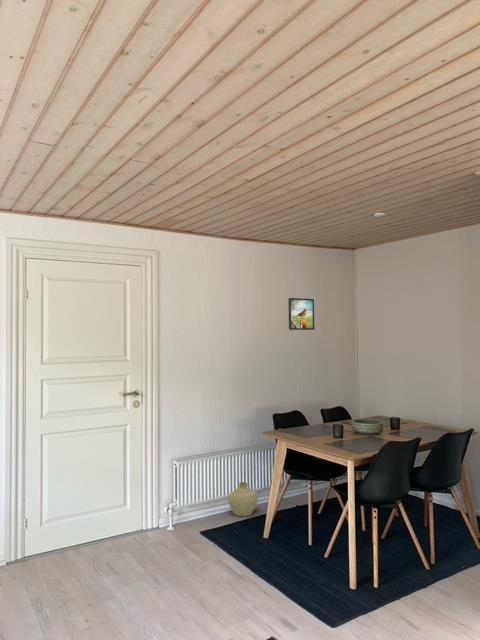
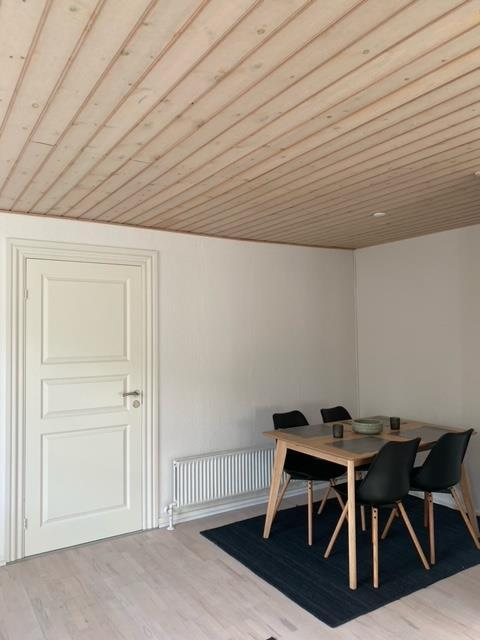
- ceramic jug (242, 497)
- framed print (301, 314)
